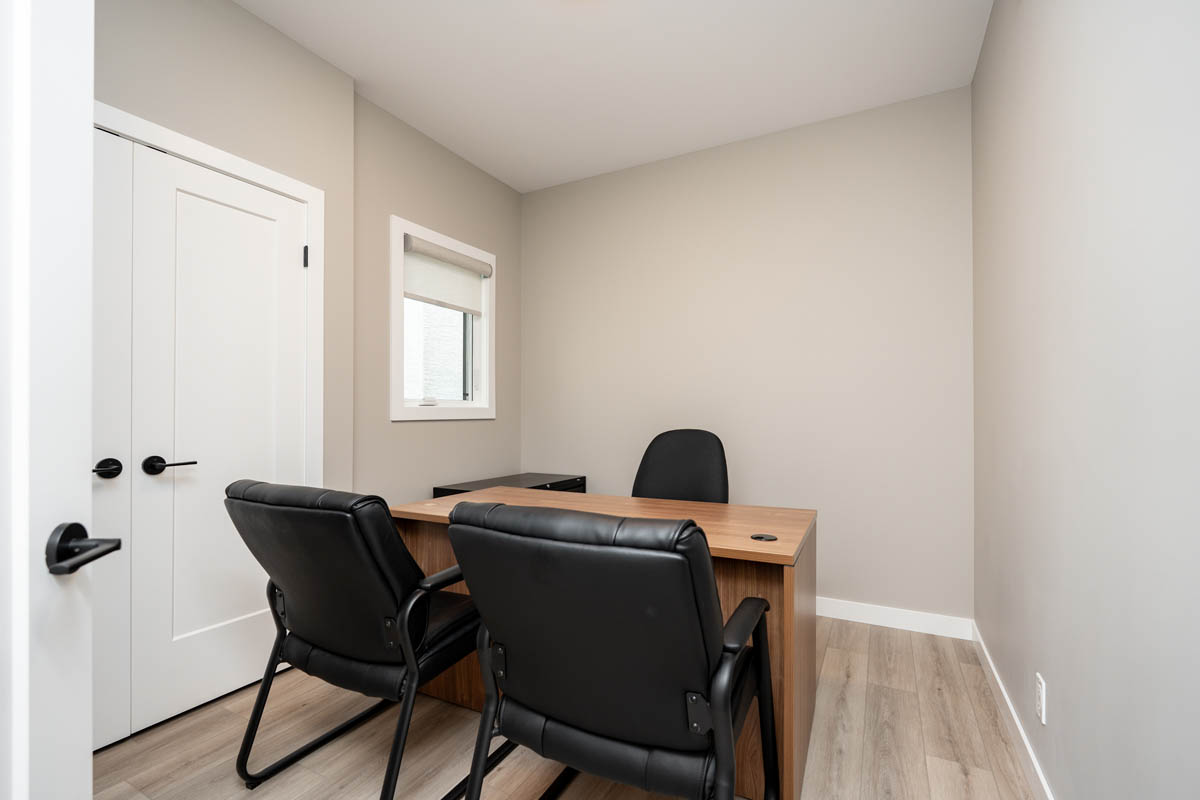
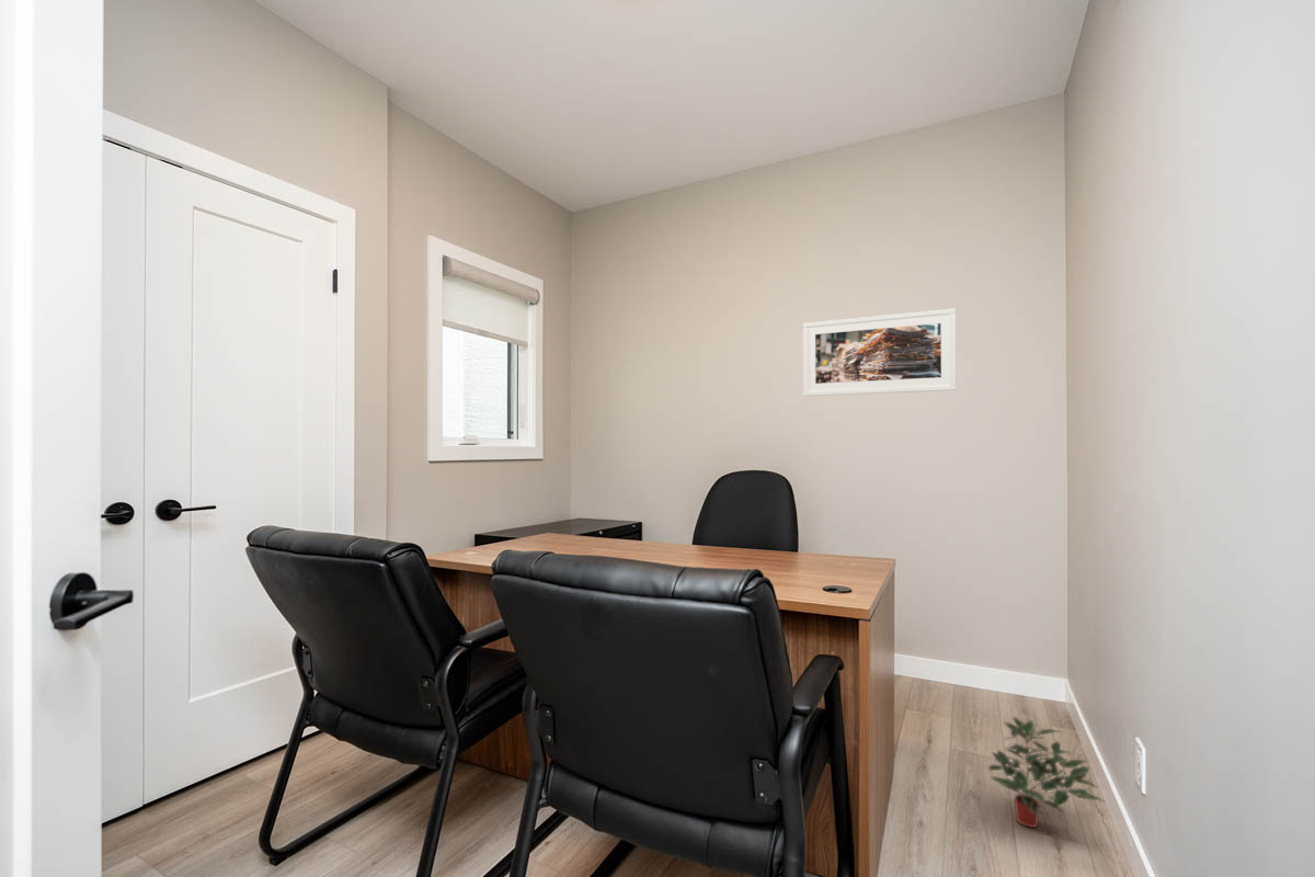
+ potted plant (1043, 779)
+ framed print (874, 354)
